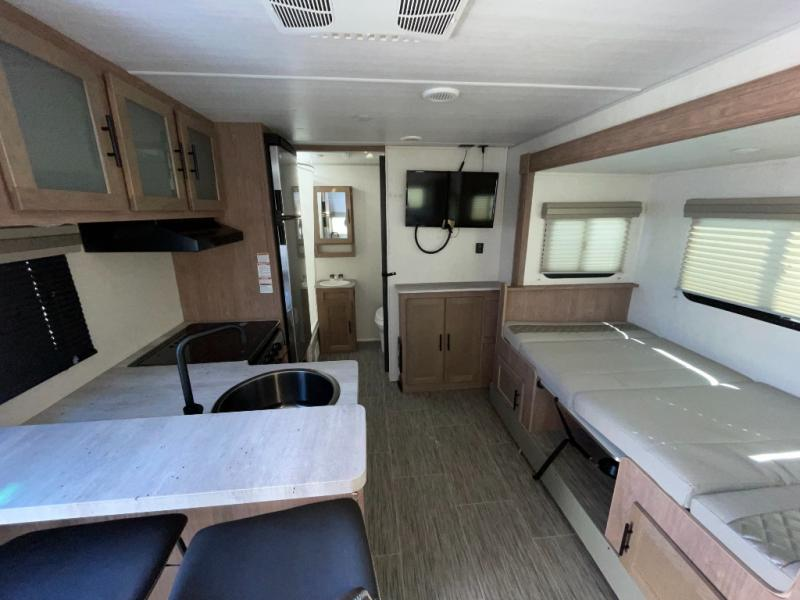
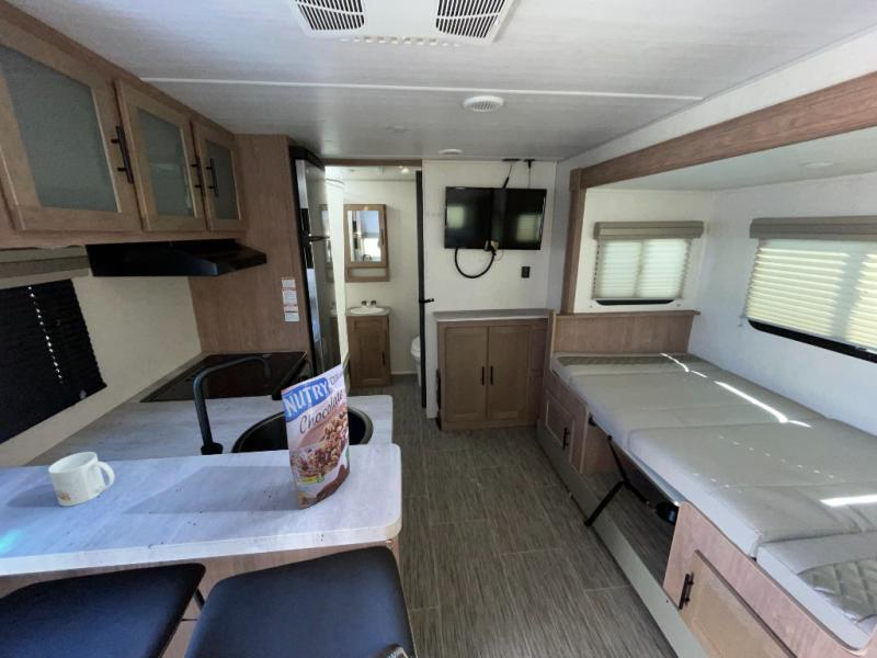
+ mug (87, 477)
+ granola pouch (320, 433)
